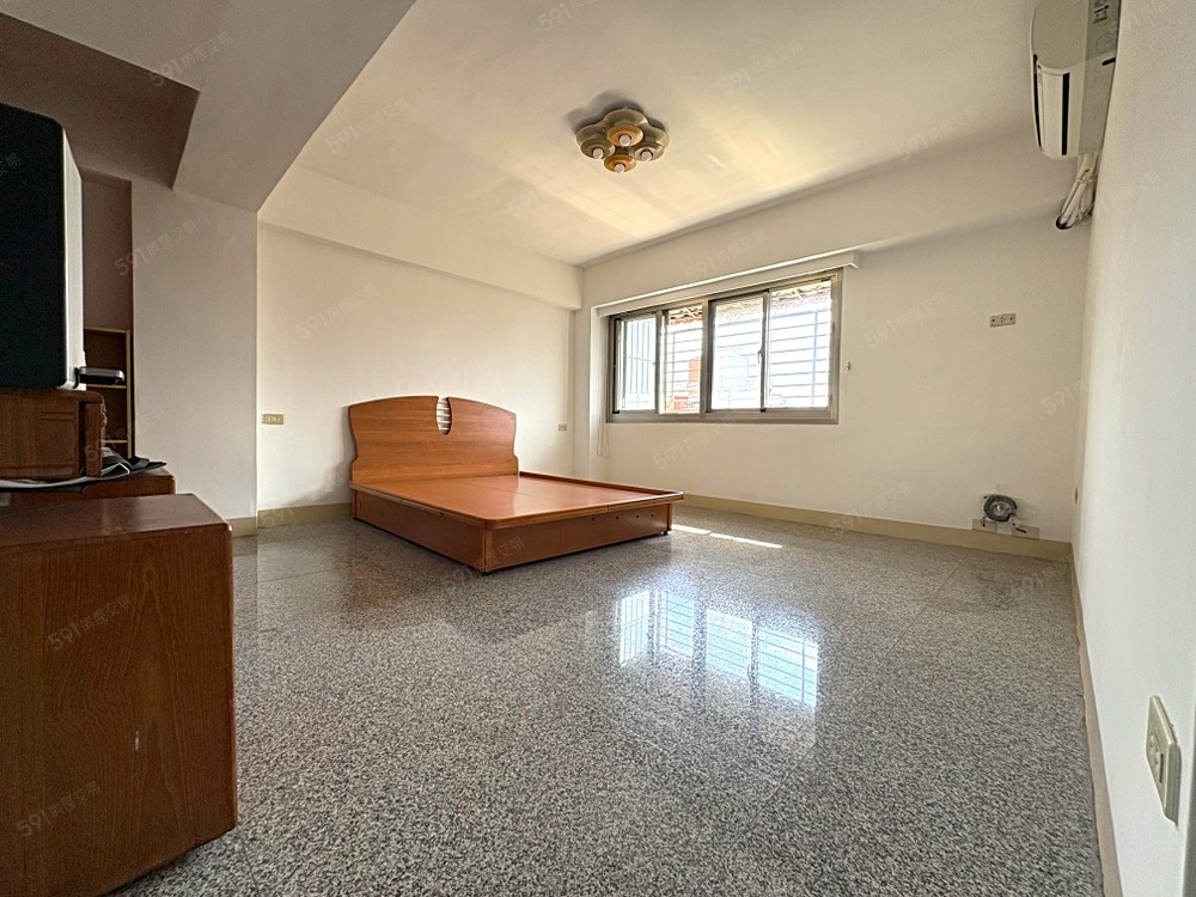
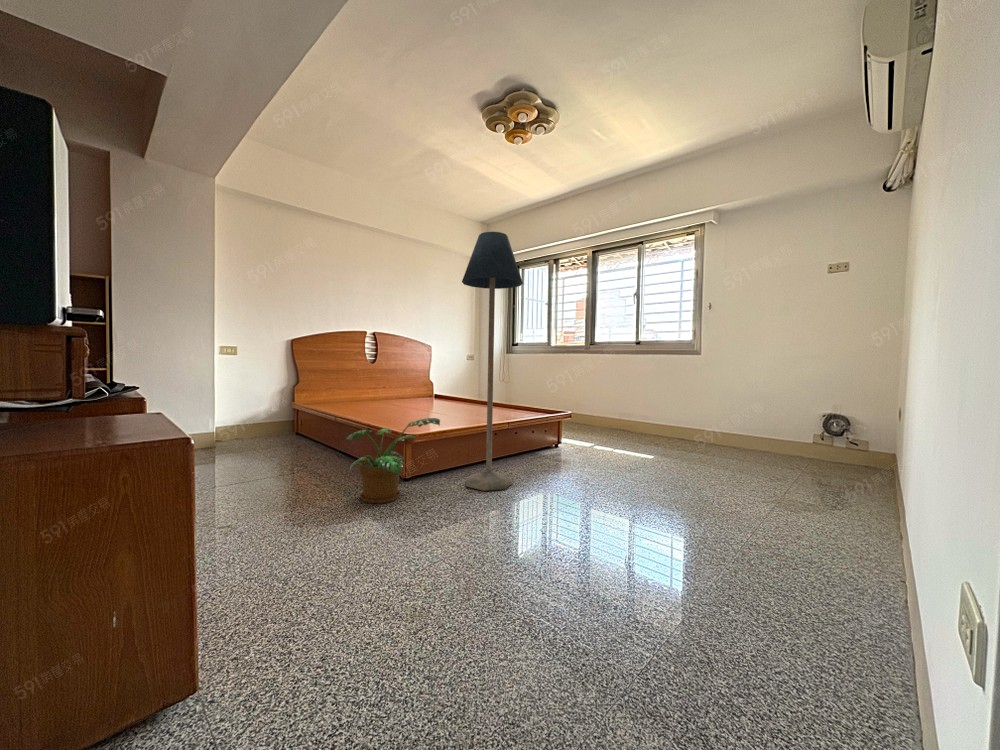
+ floor lamp (490, 360)
+ potted plant (392, 459)
